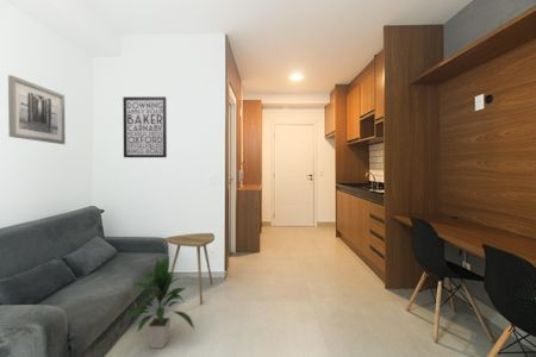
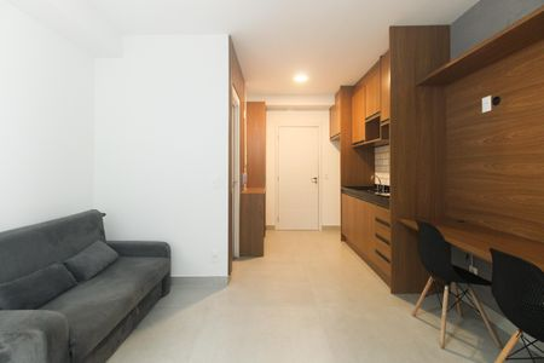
- wall art (39, 113)
- wall art (144, 127)
- side table (198, 265)
- indoor plant (160, 302)
